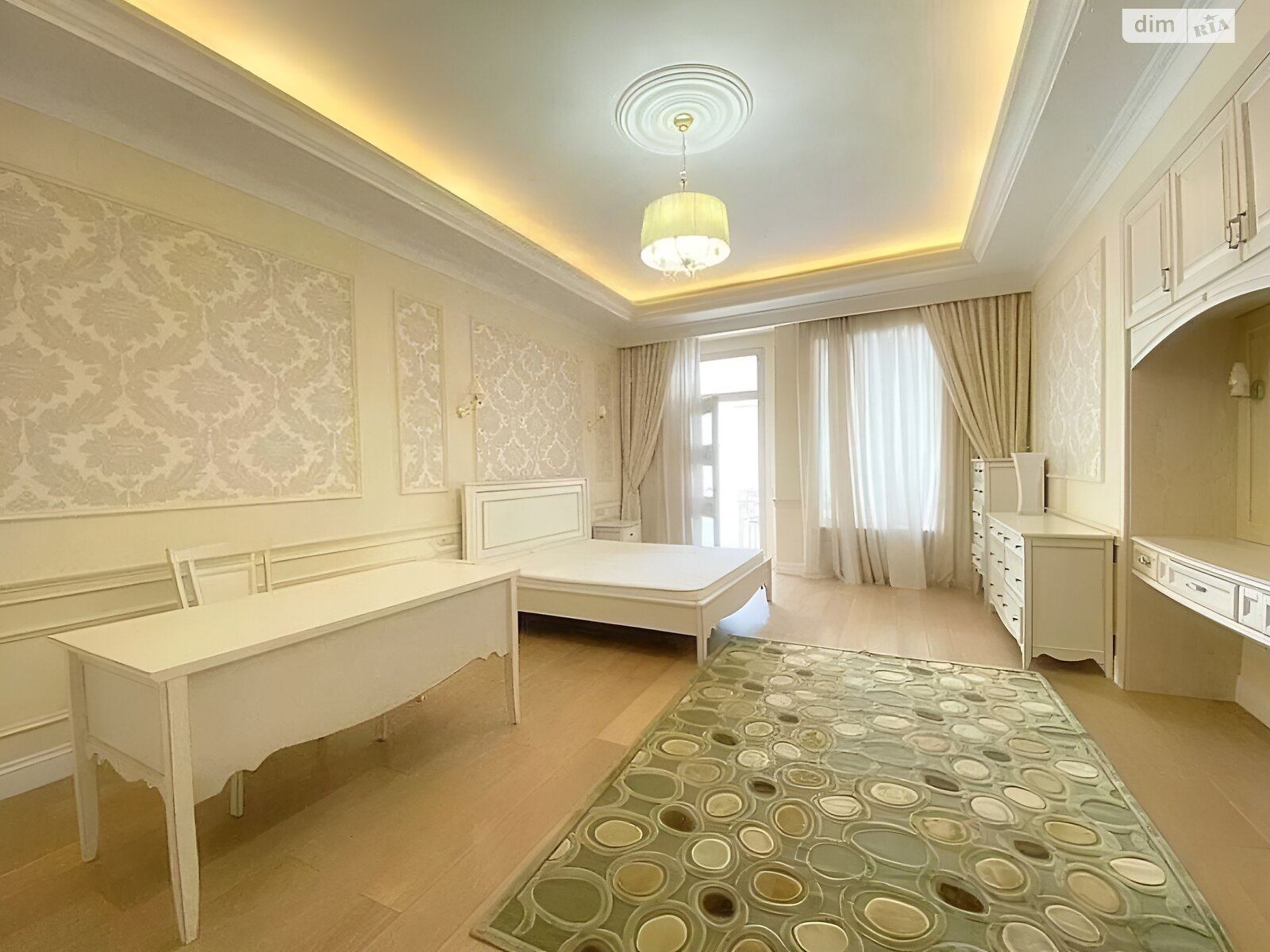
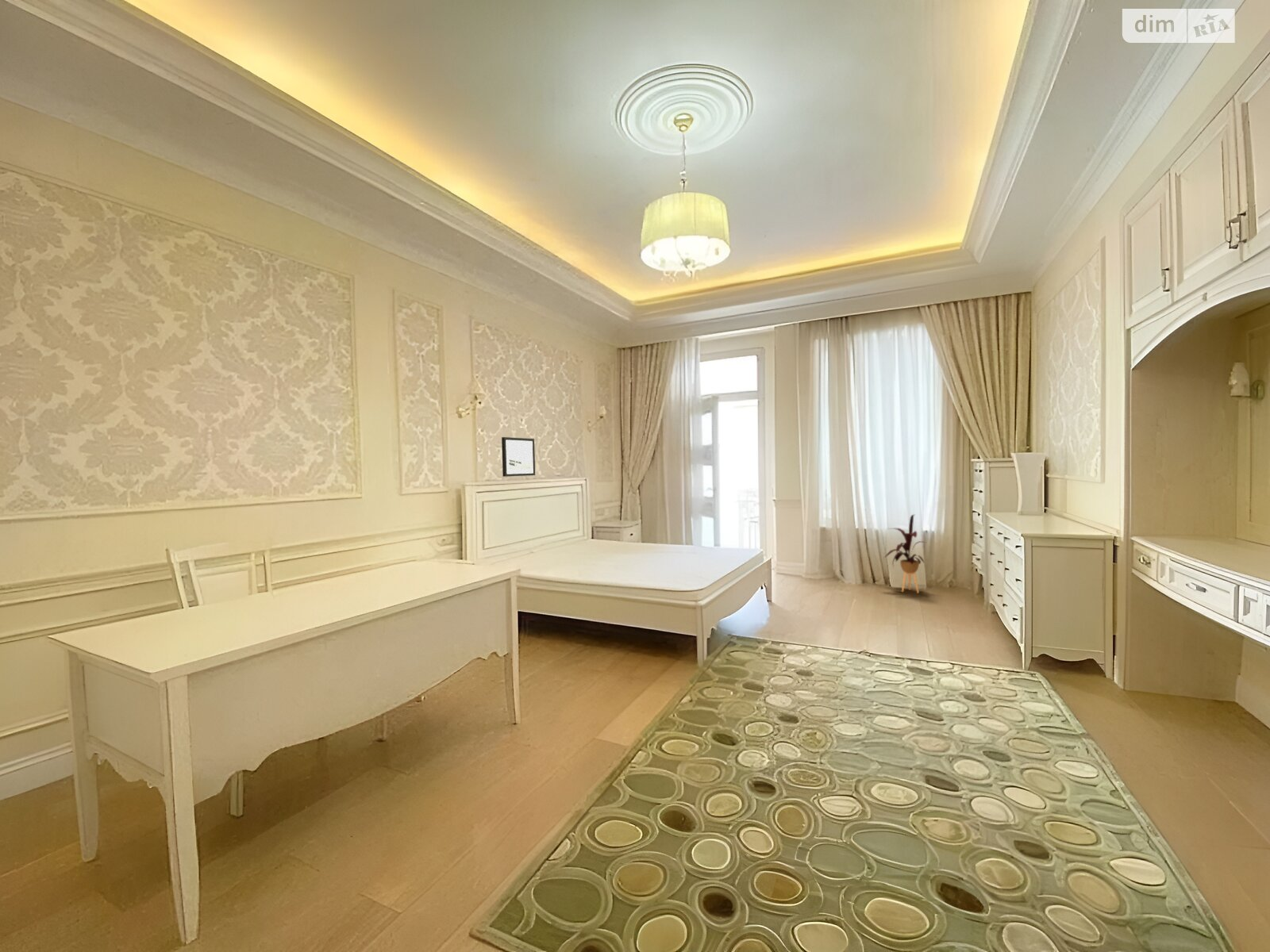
+ wall art (519, 457)
+ house plant (905, 552)
